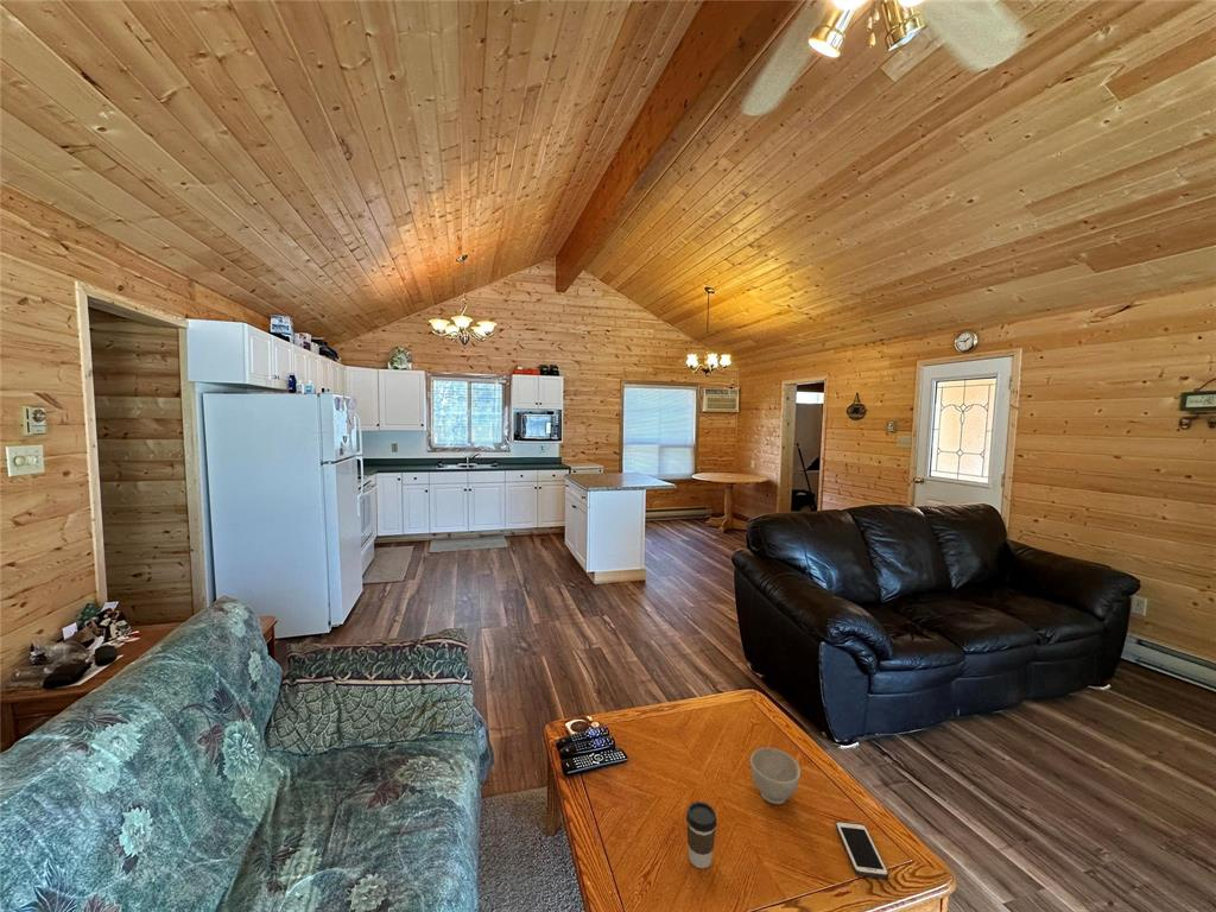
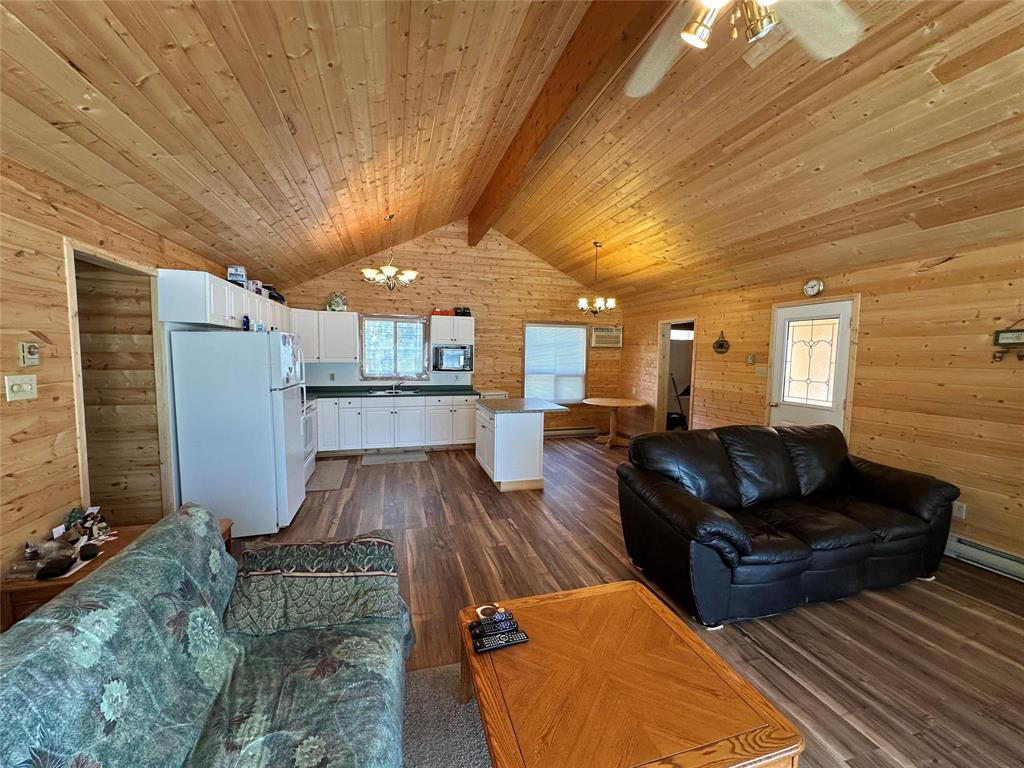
- cell phone (860, 848)
- coffee cup (701, 835)
- bowl (774, 779)
